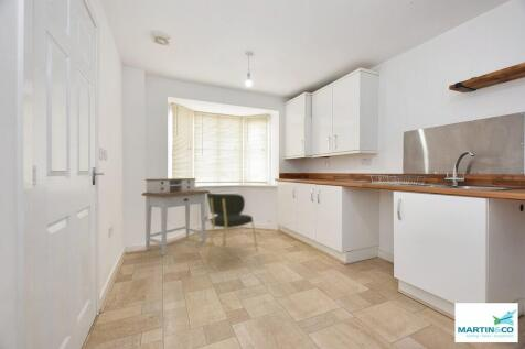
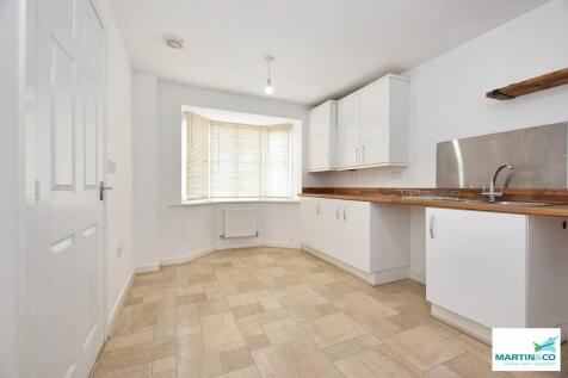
- desk (176, 206)
- dining chair (228, 222)
